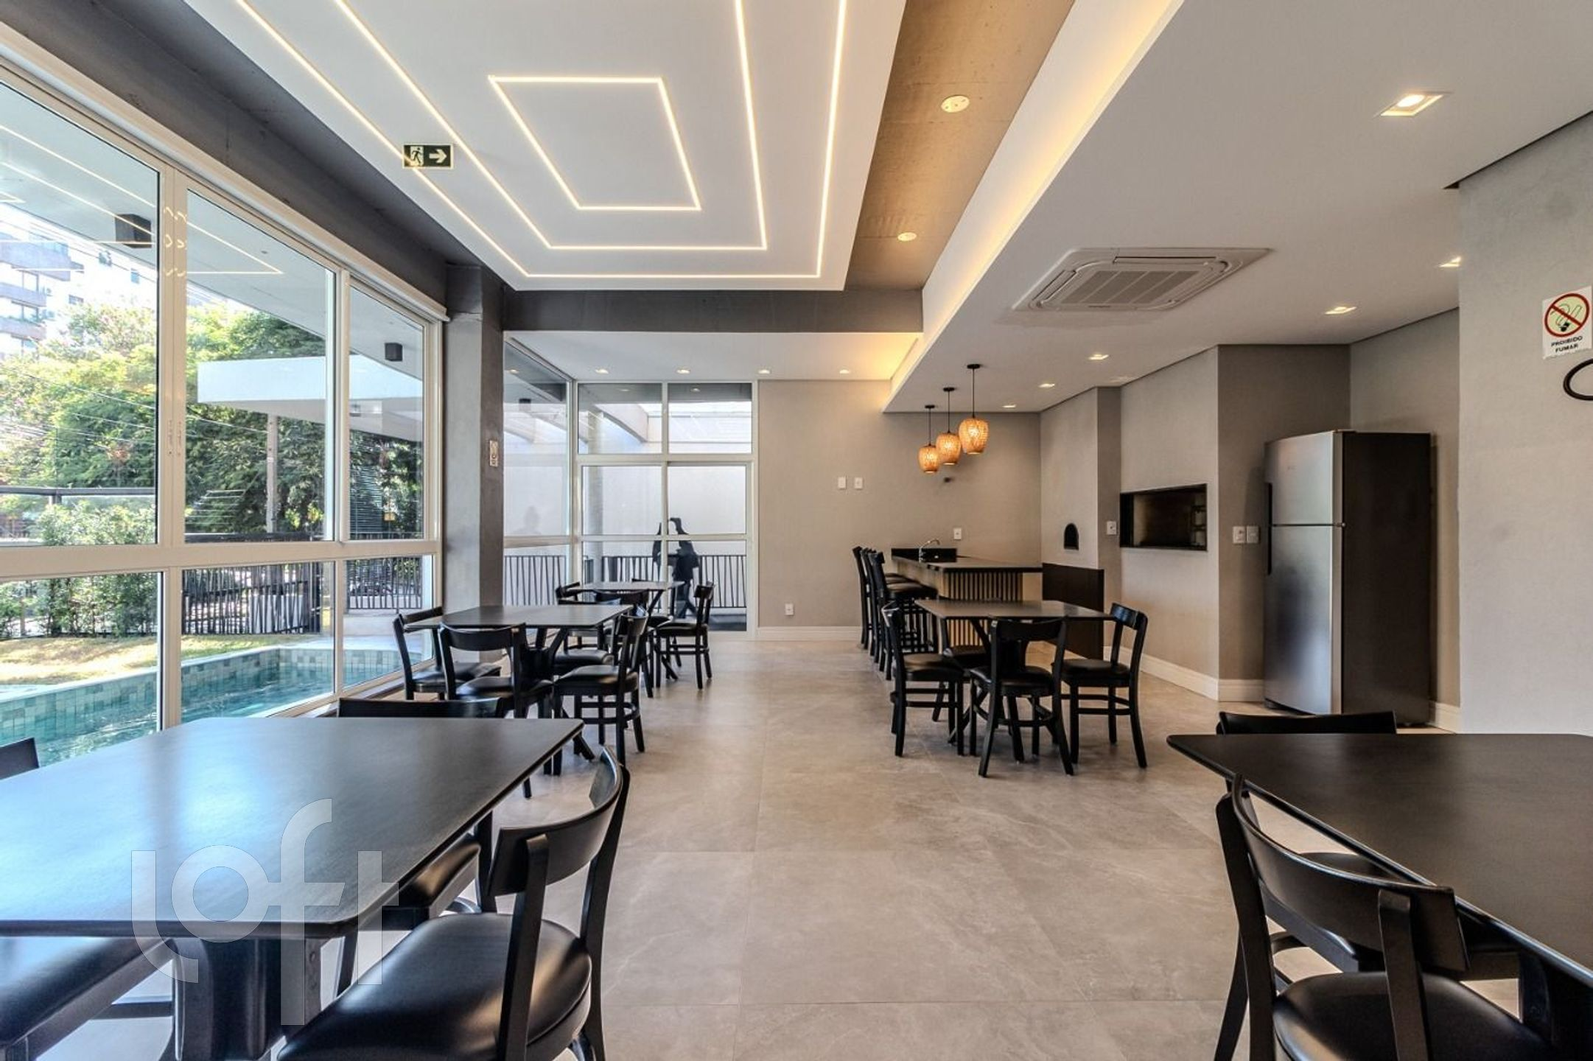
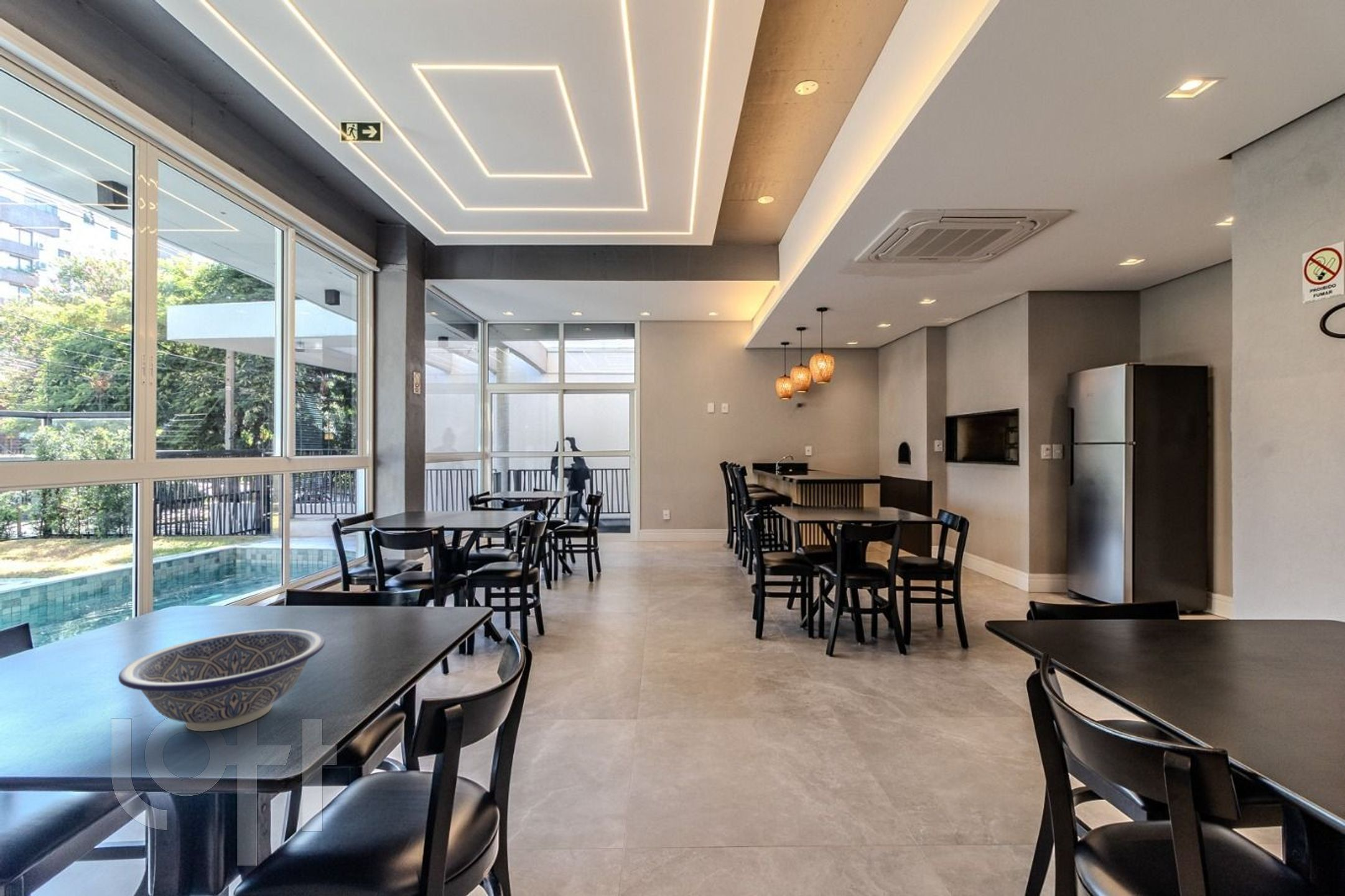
+ decorative bowl (230, 684)
